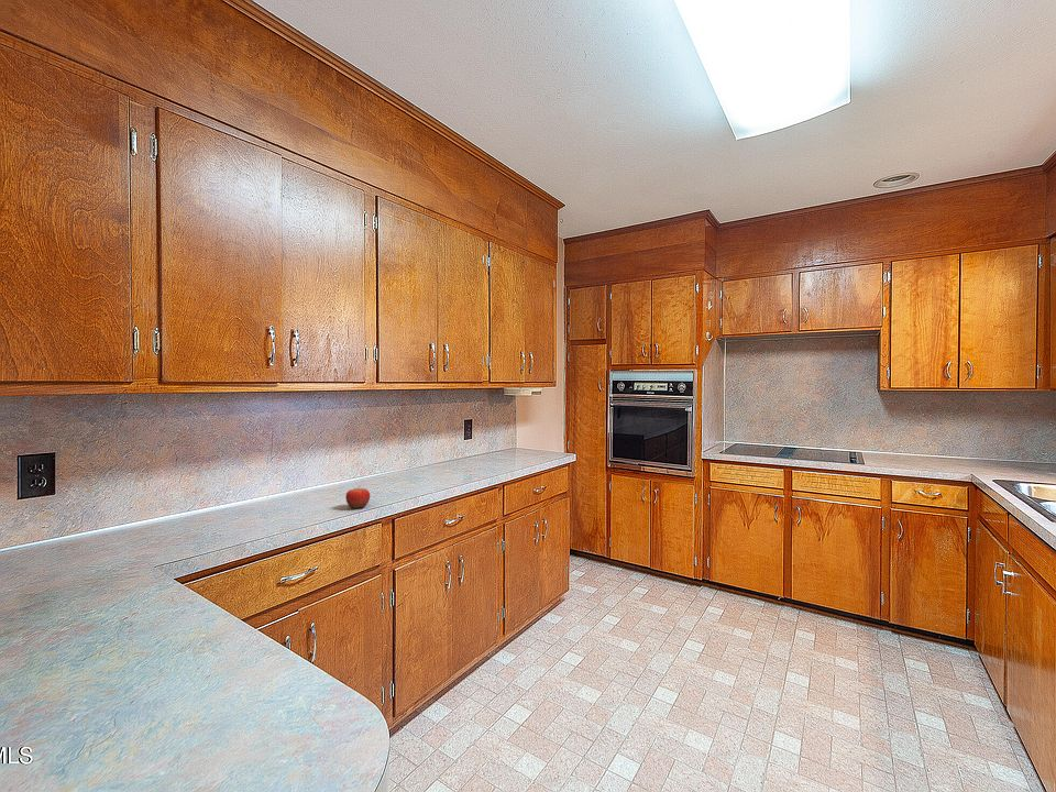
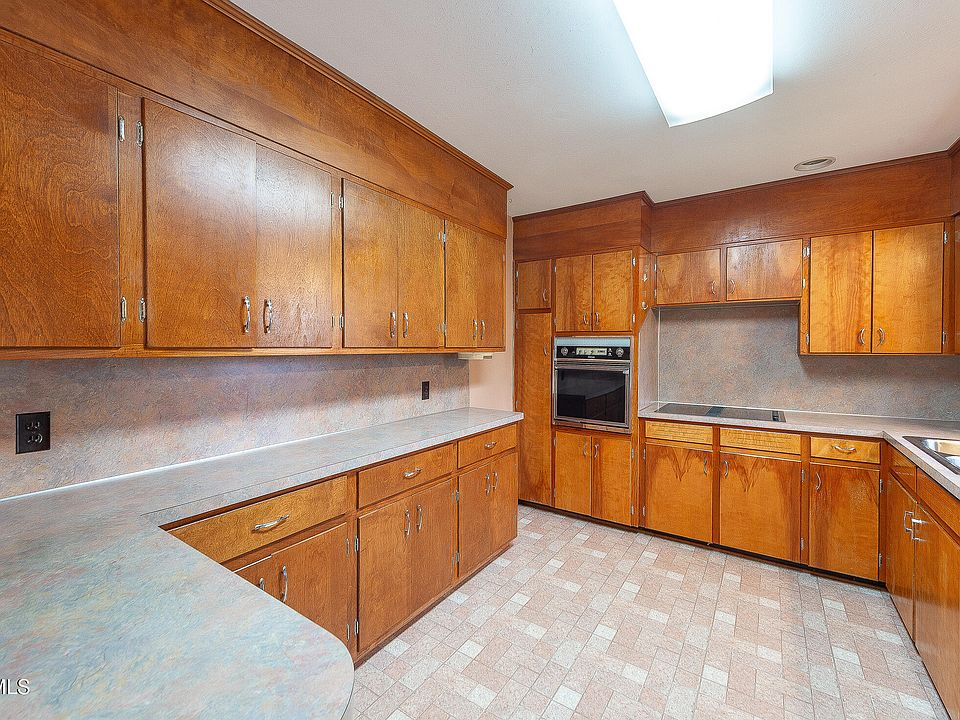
- fruit (358, 496)
